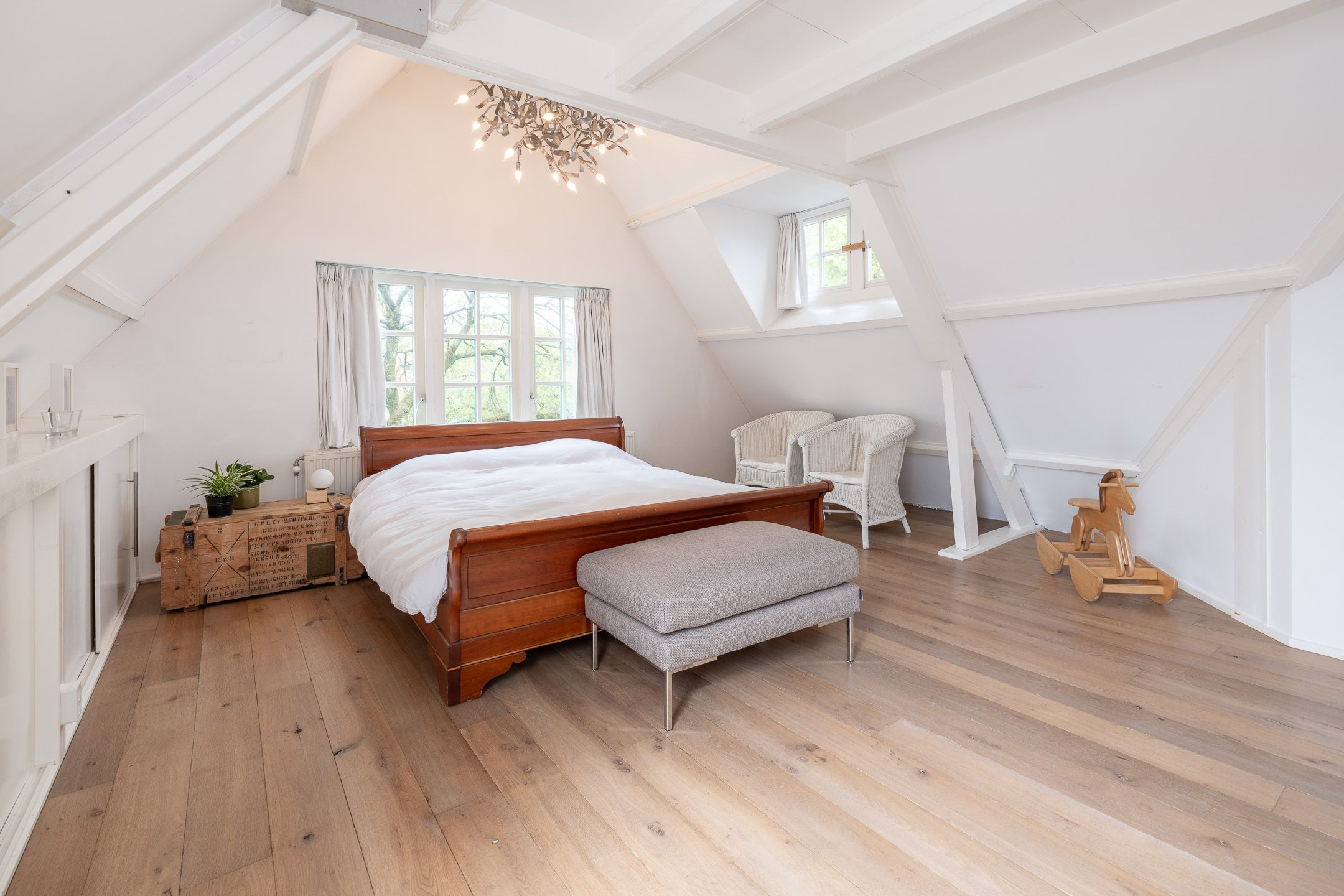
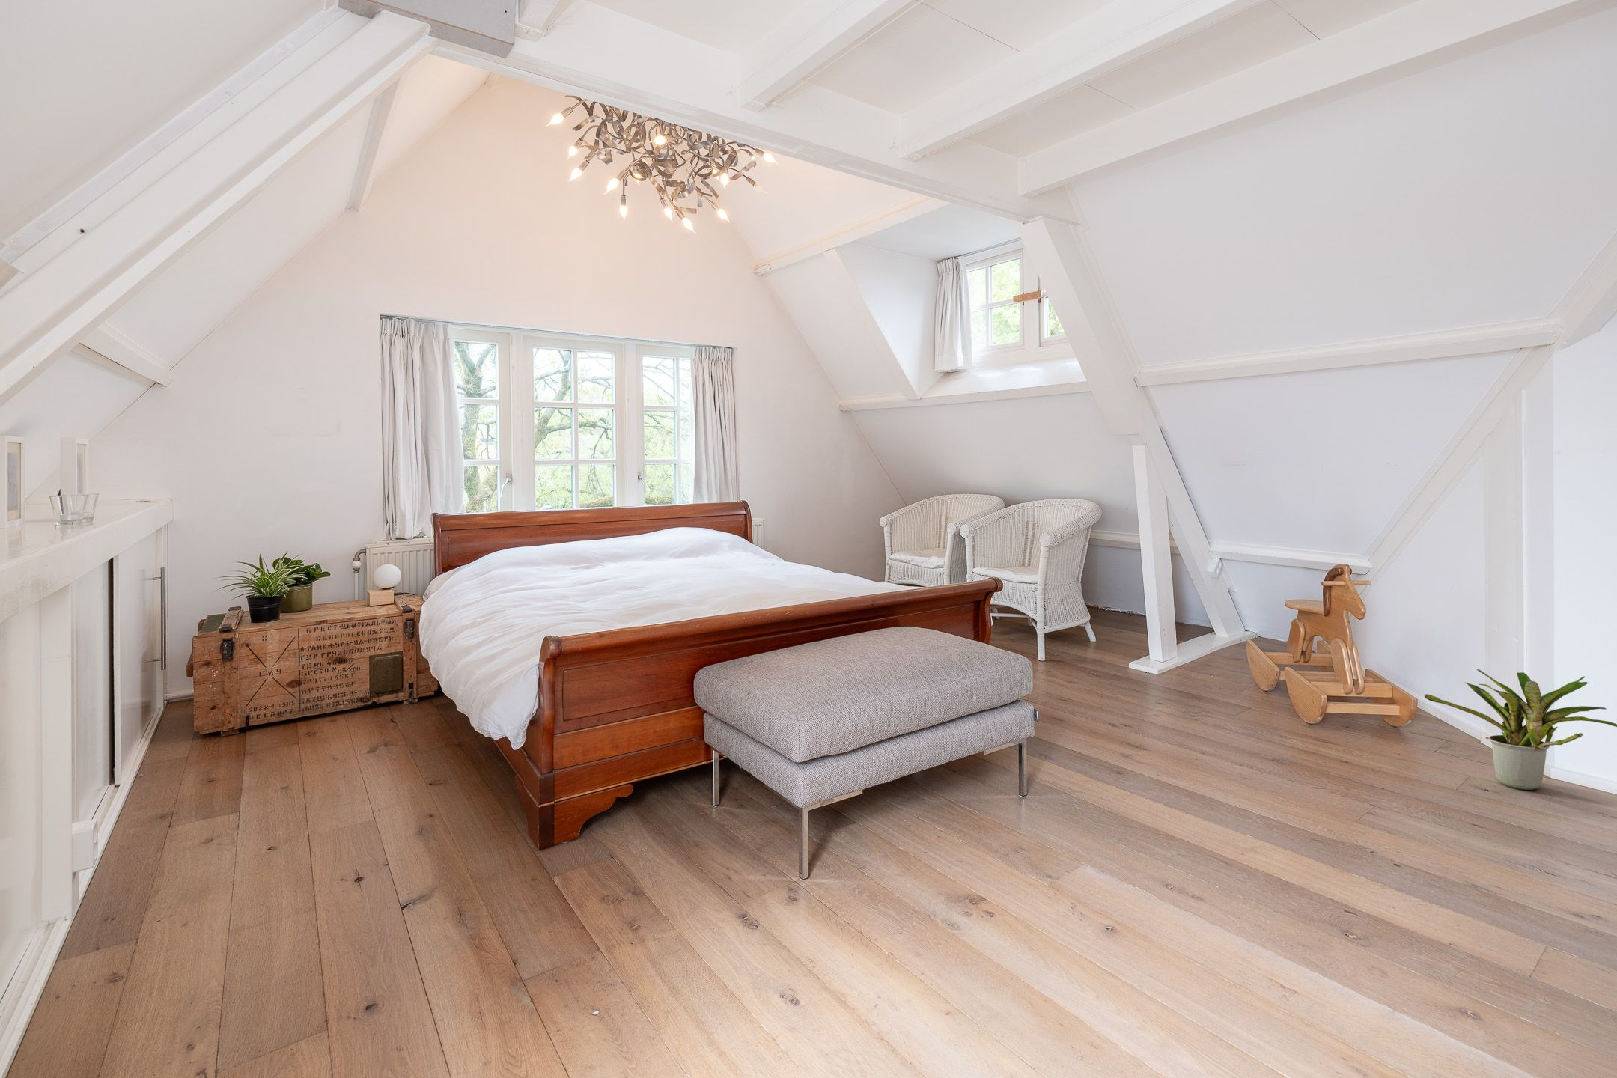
+ potted plant (1526, 728)
